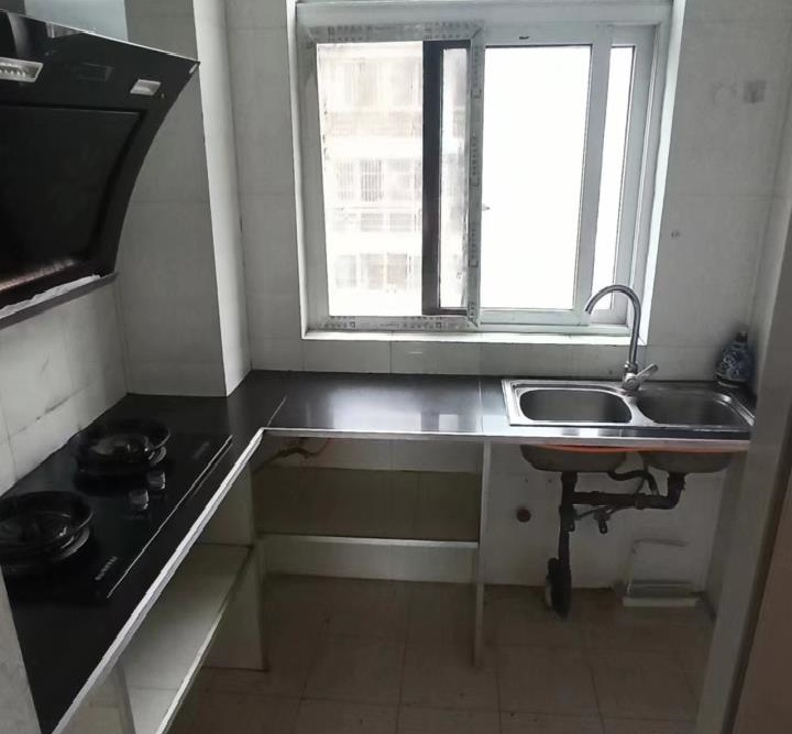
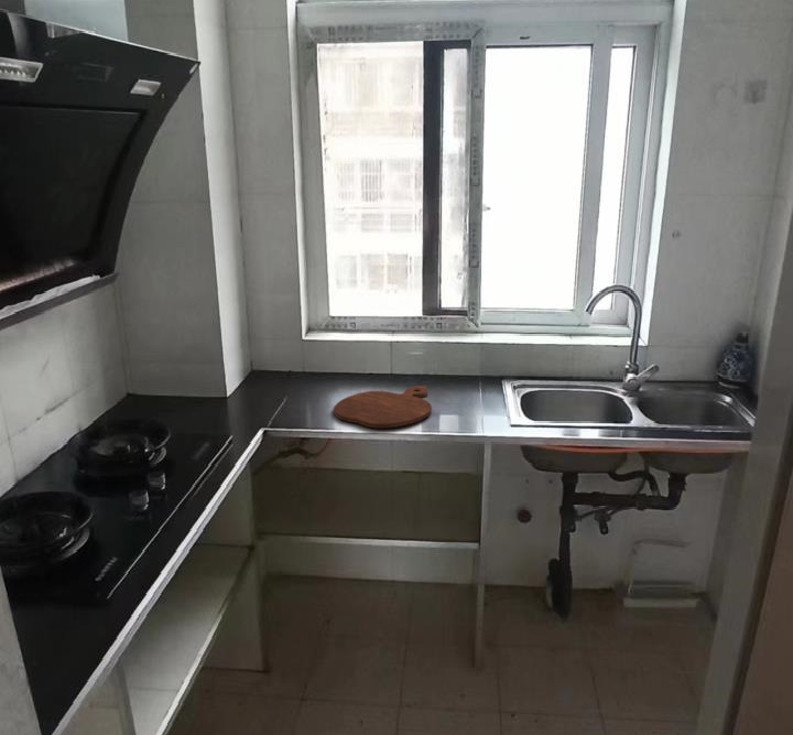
+ cutting board (392, 402)
